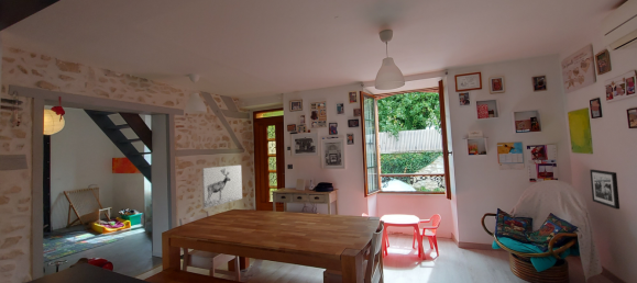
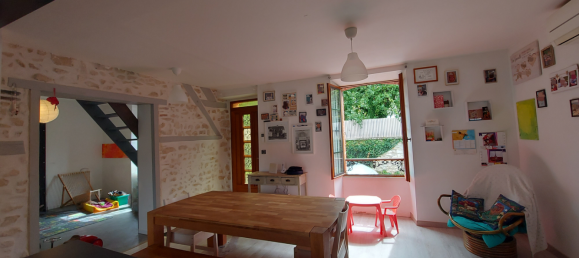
- picture frame (603, 188)
- wall art (223, 184)
